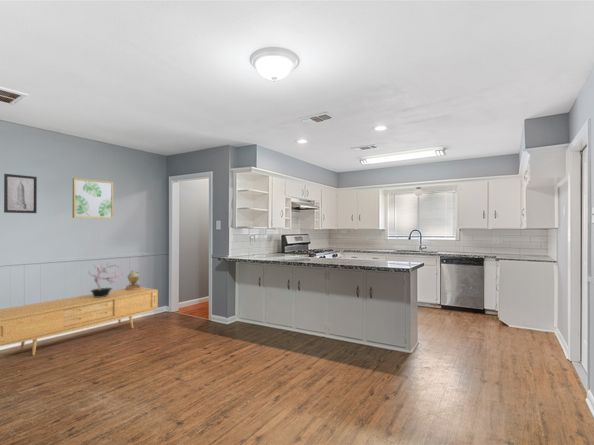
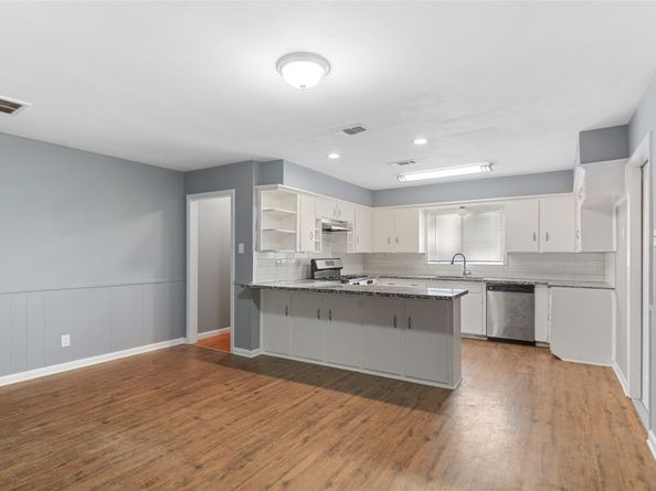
- potted plant (107, 278)
- sideboard (81, 318)
- wall art (93, 199)
- wall art (20, 194)
- decorative sculpture (133, 278)
